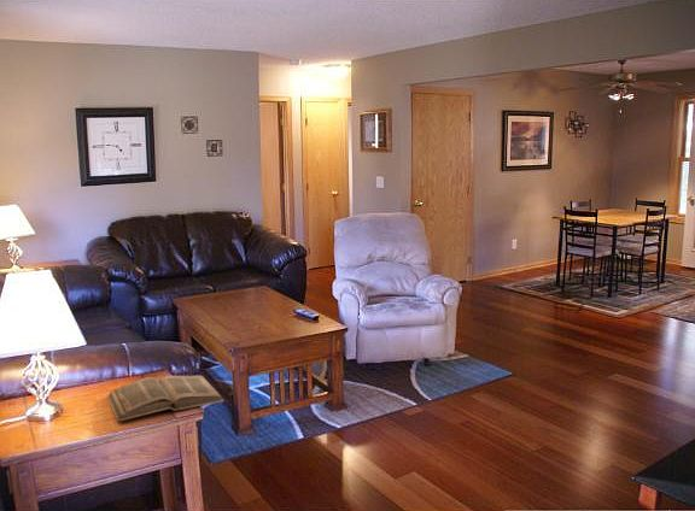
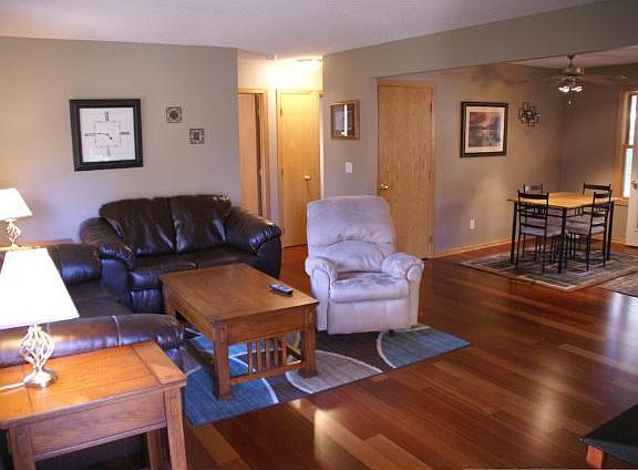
- book (164, 392)
